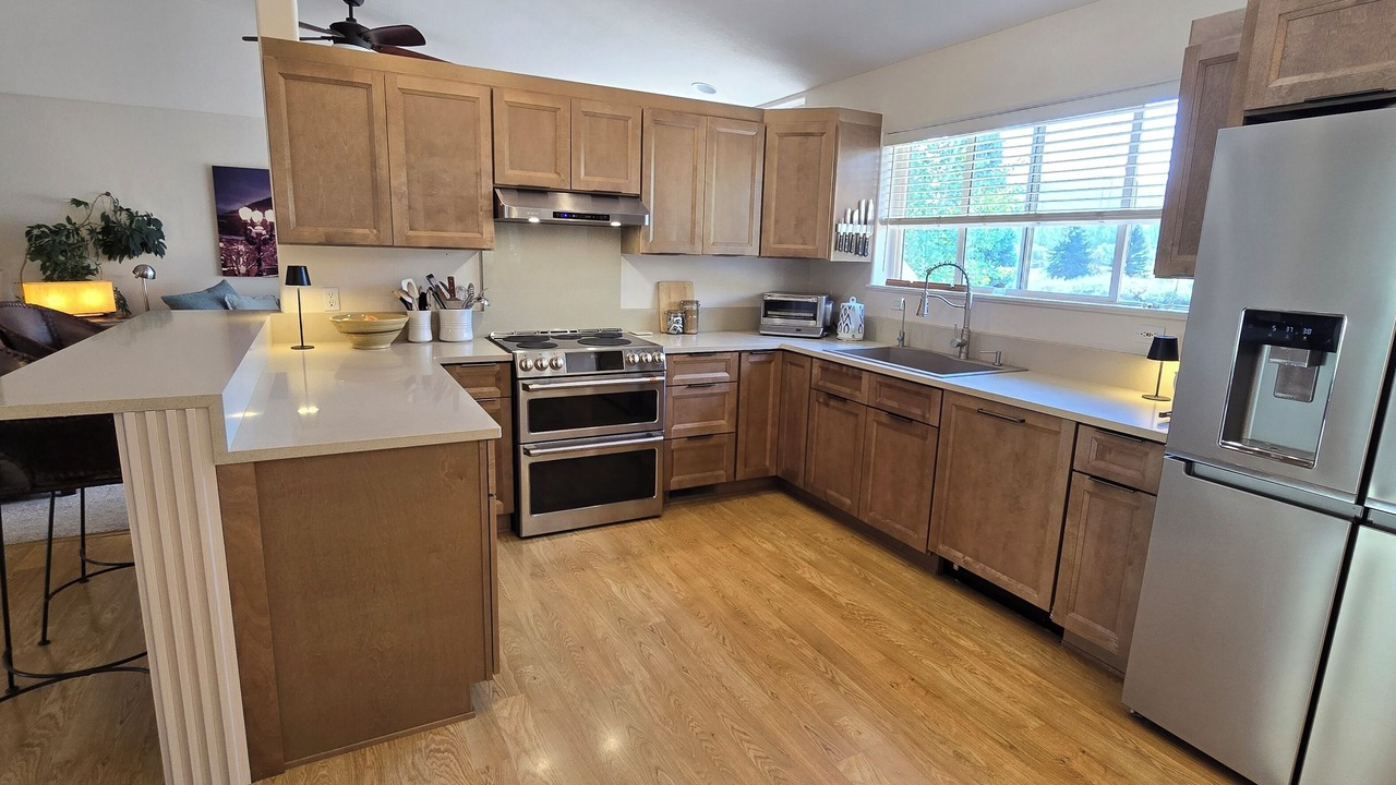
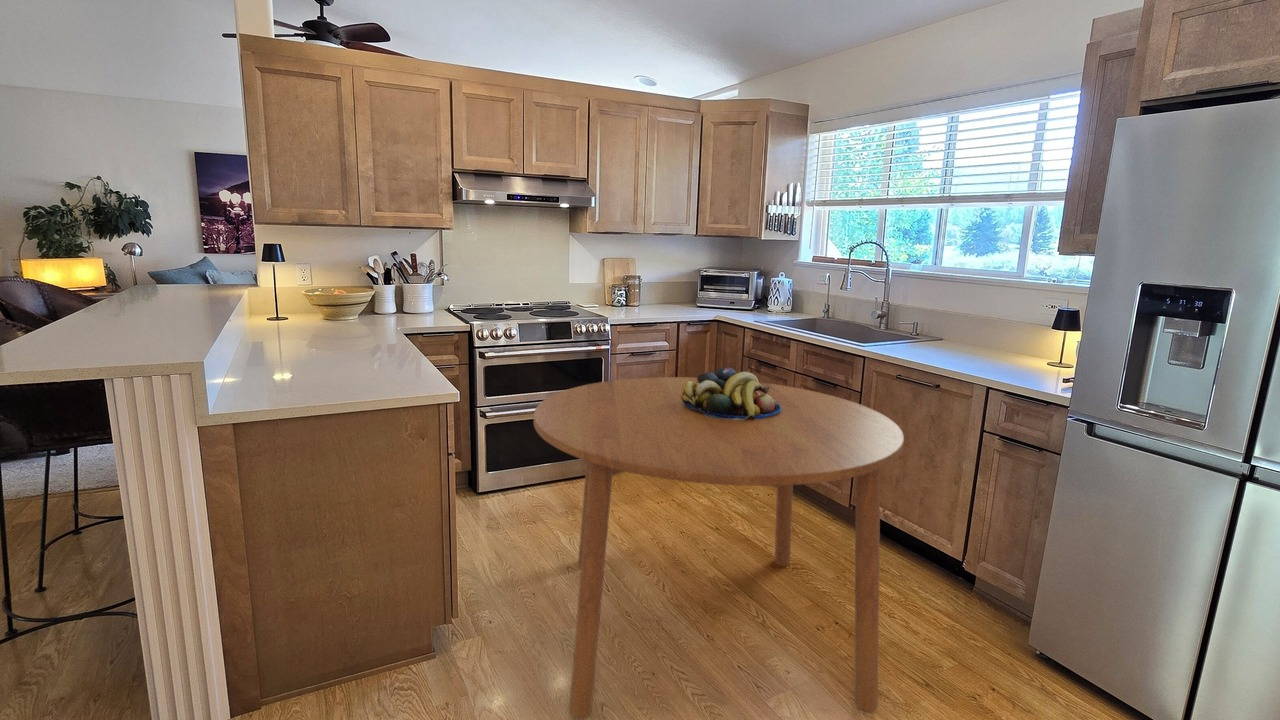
+ fruit bowl (733, 388)
+ dining table (707, 483)
